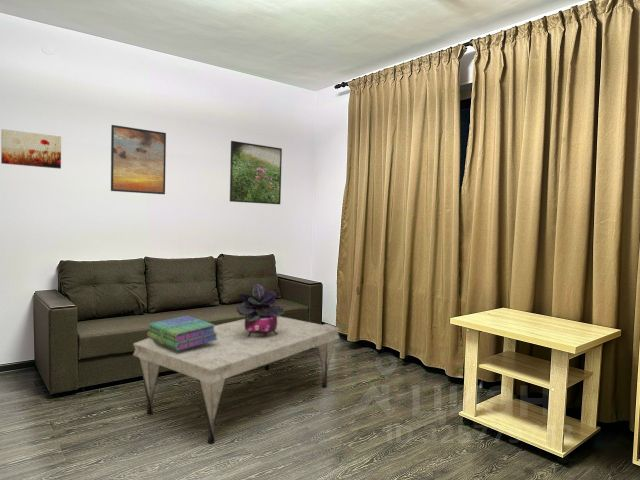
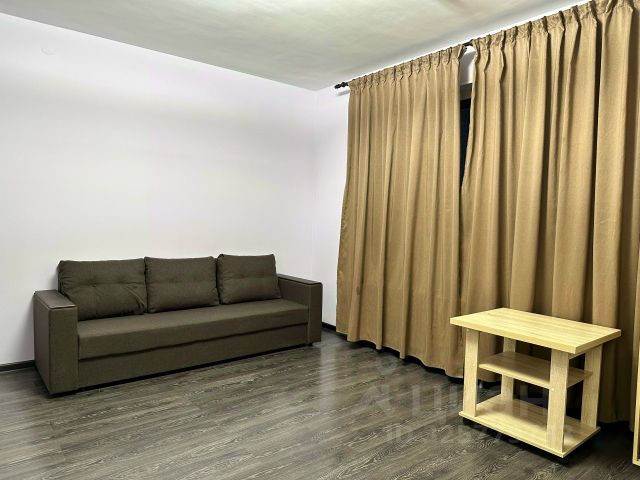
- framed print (256, 173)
- potted plant (262, 309)
- wall art (32, 149)
- coffee table (245, 365)
- stack of books (182, 335)
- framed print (139, 161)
